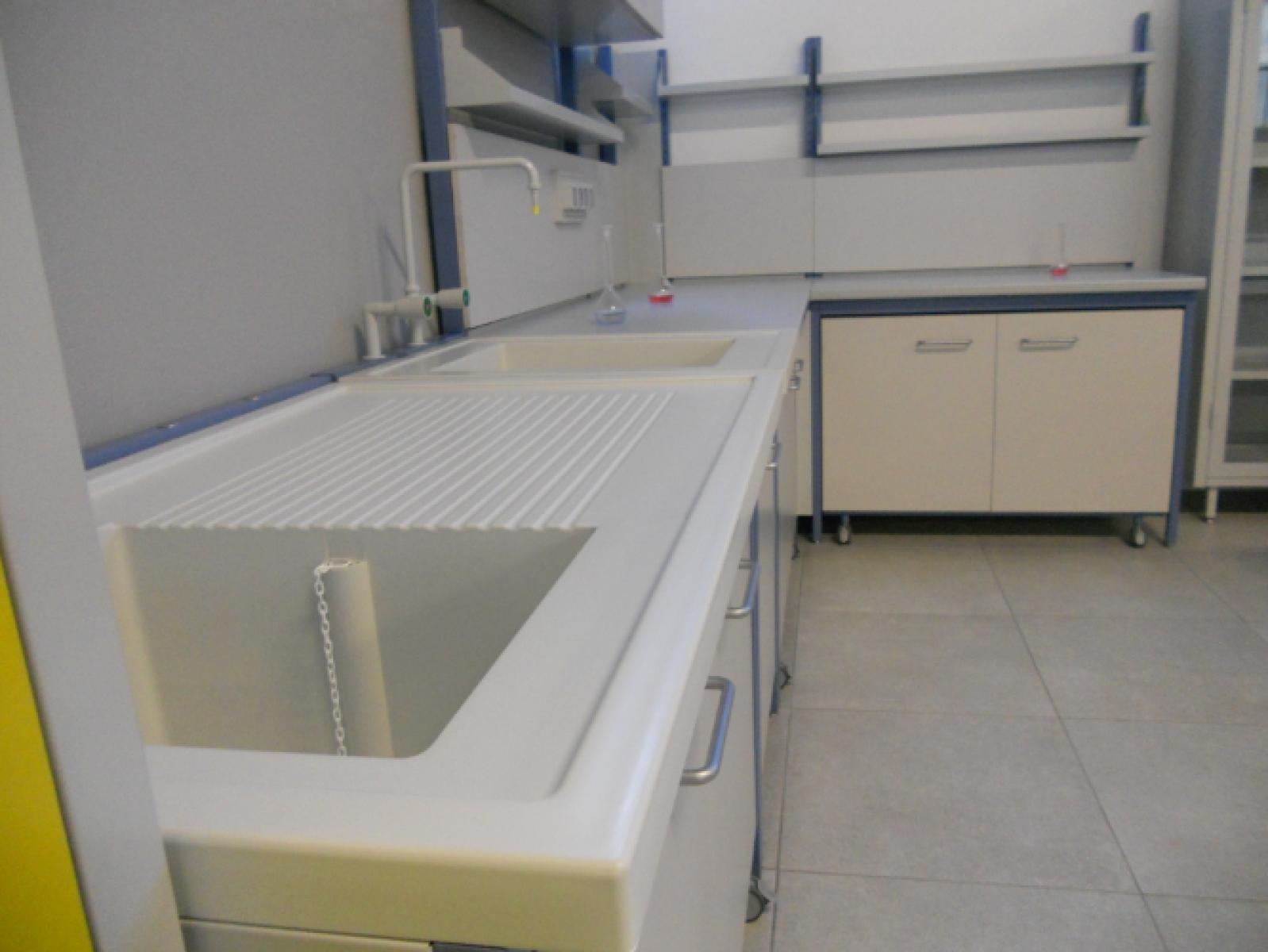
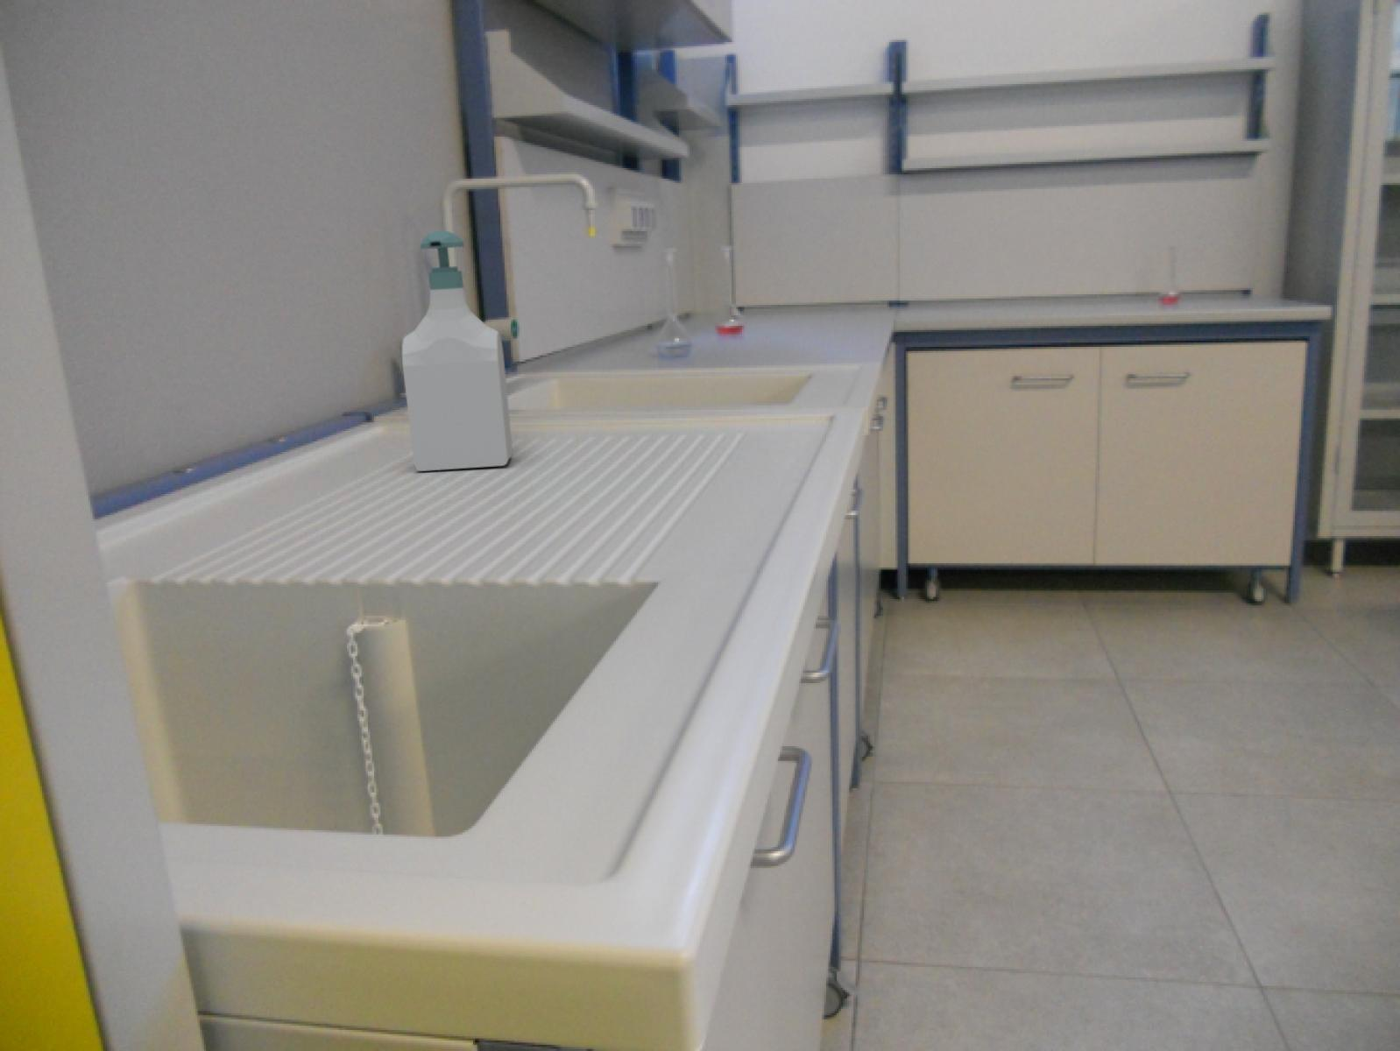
+ soap bottle (452, 350)
